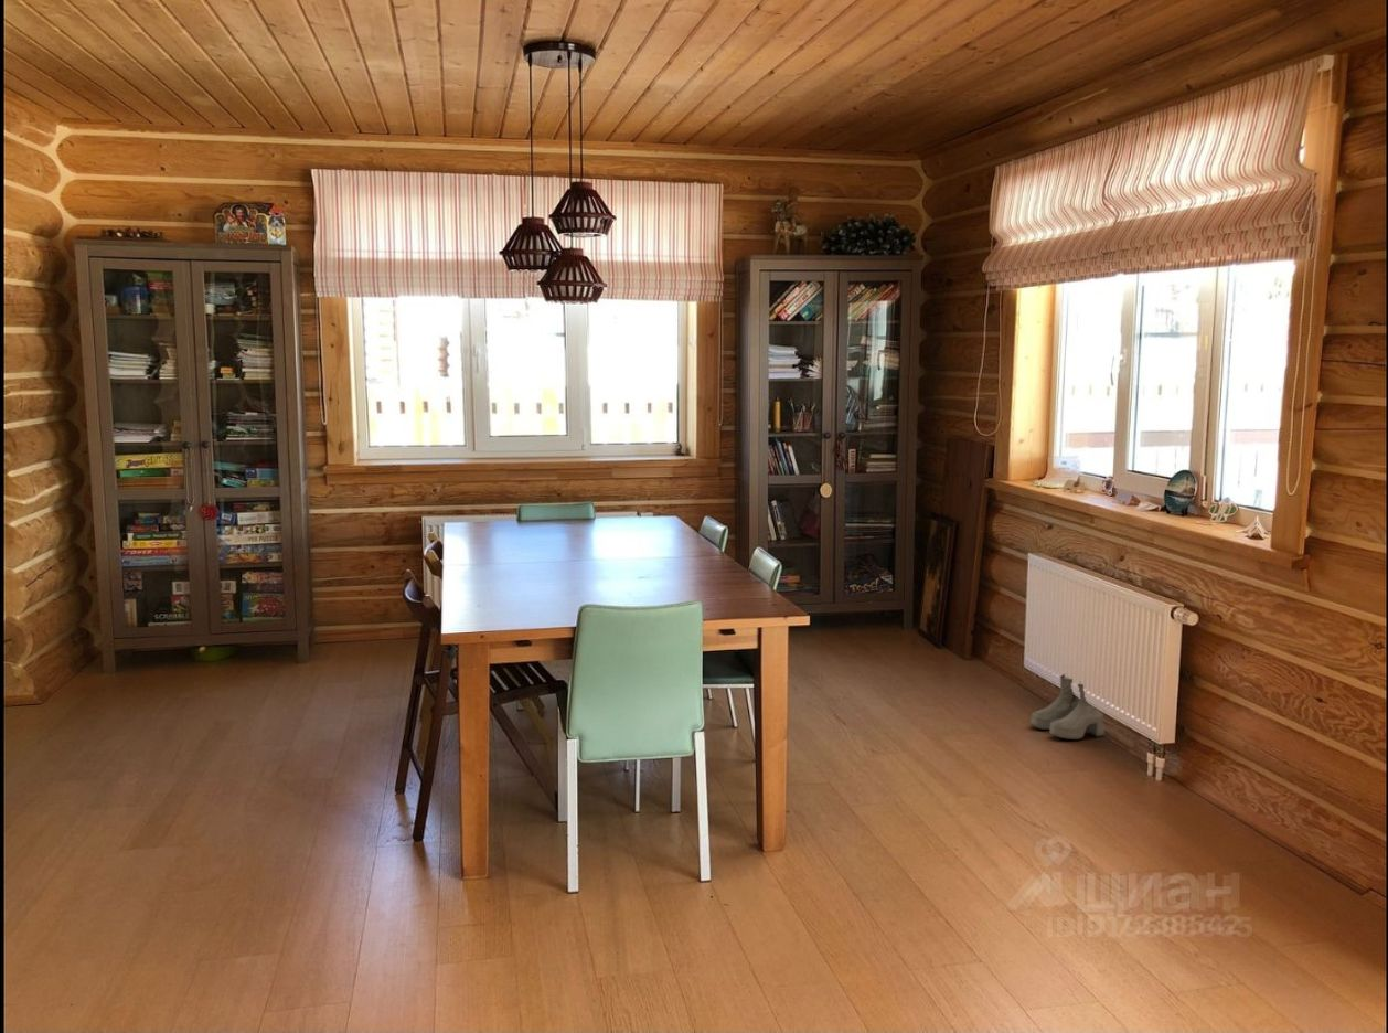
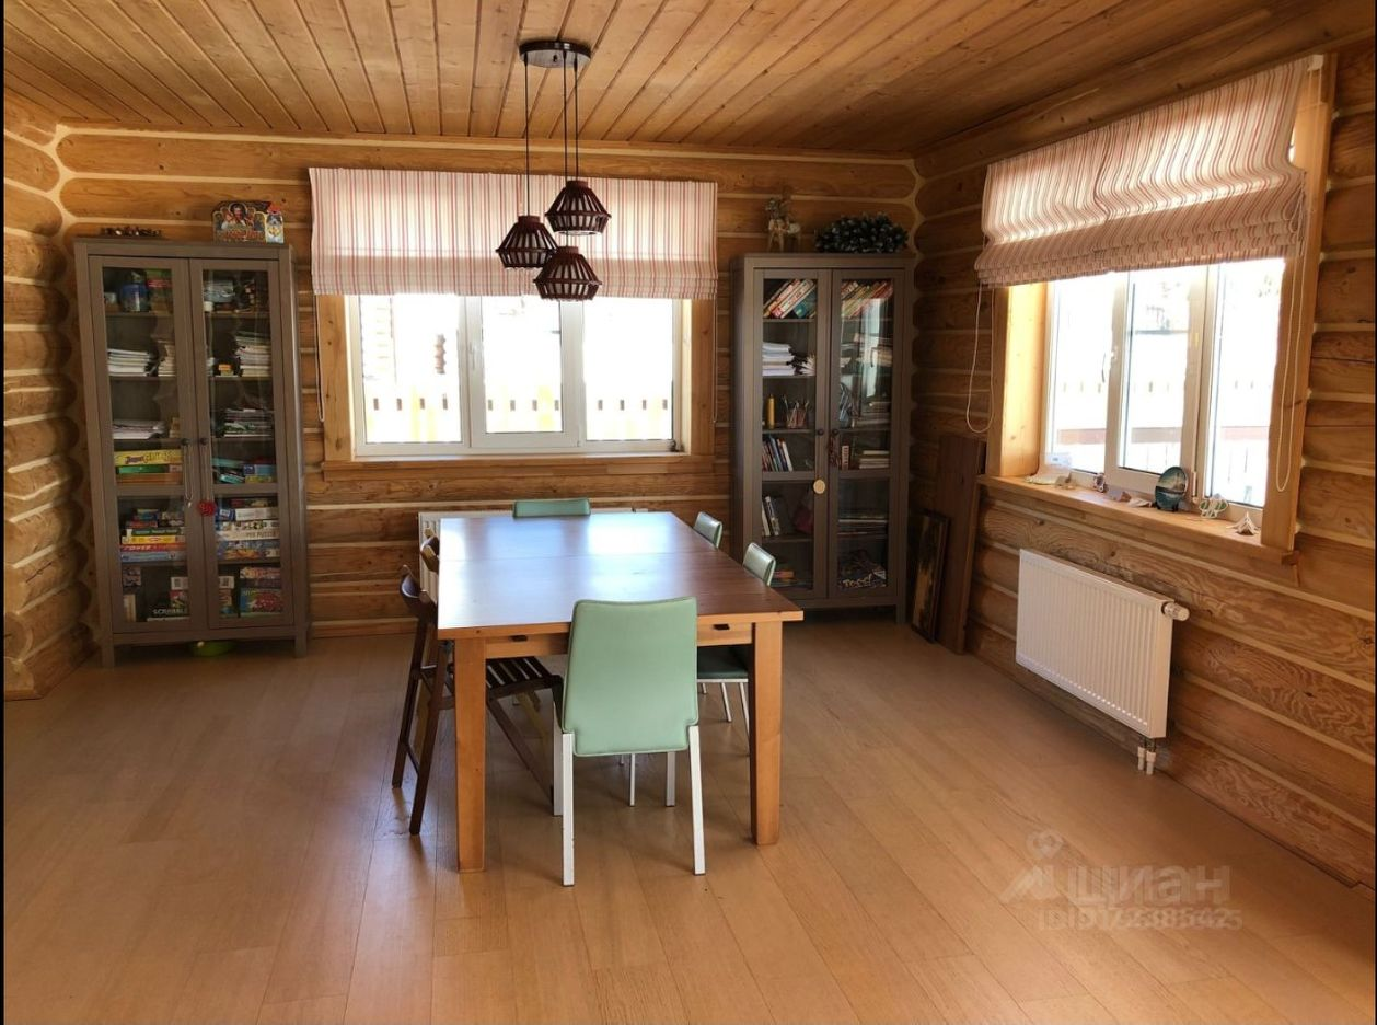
- boots (1068, 704)
